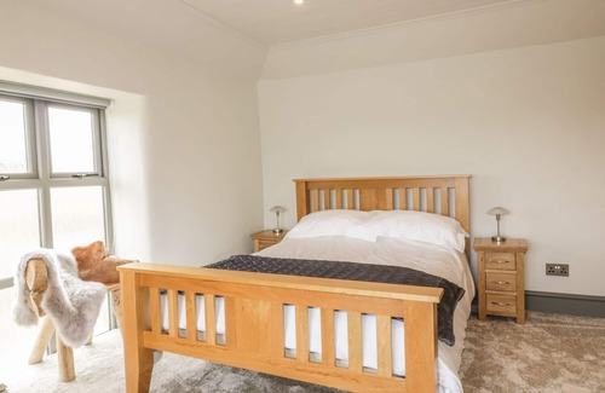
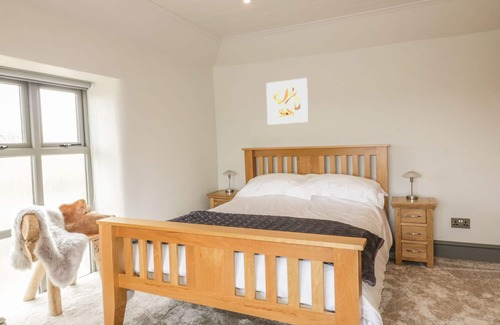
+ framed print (286, 102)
